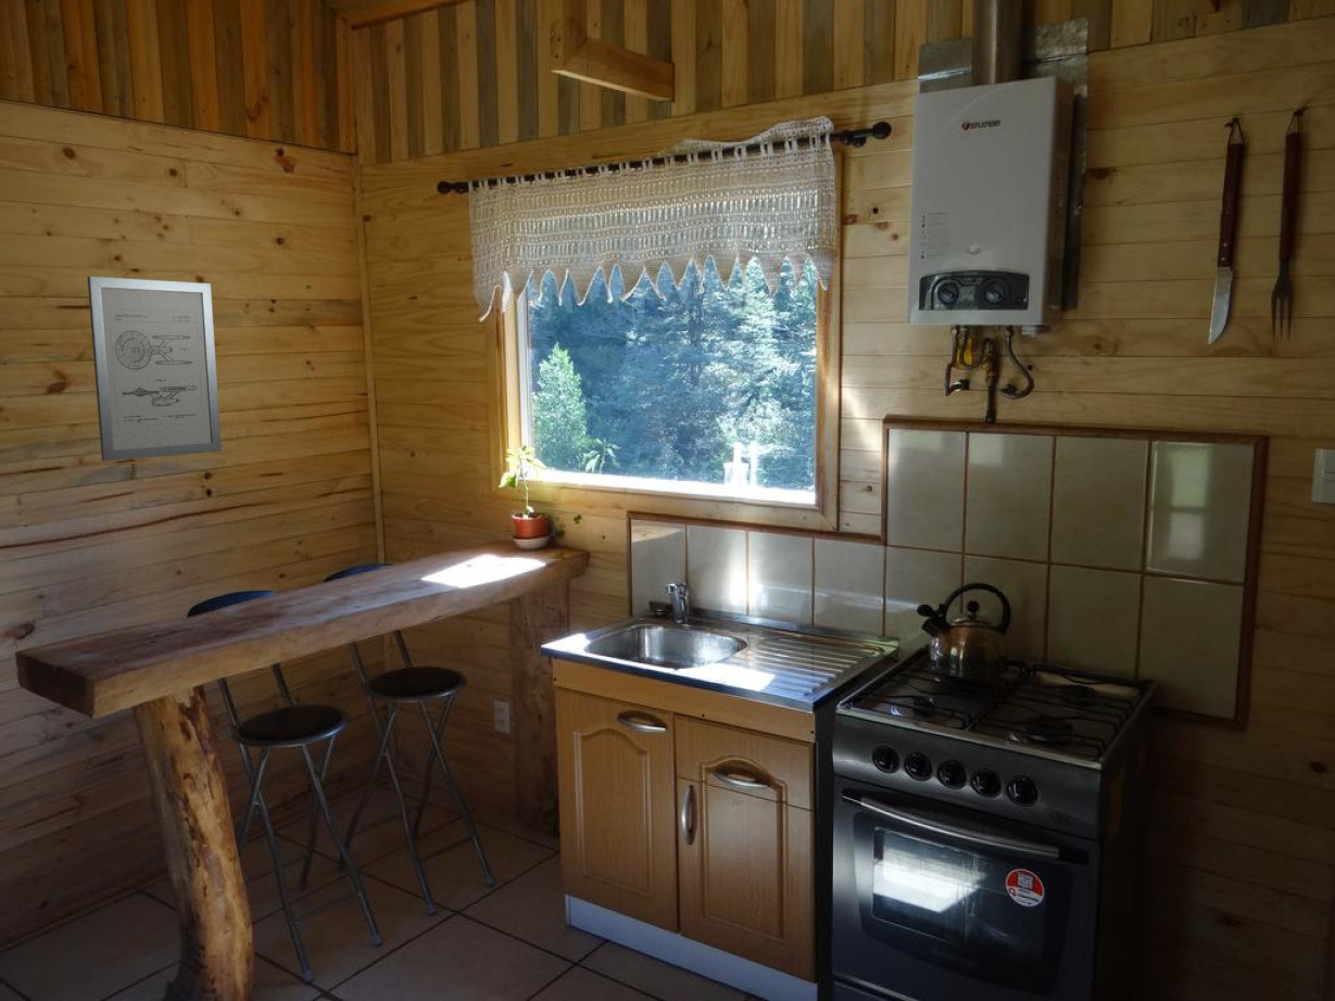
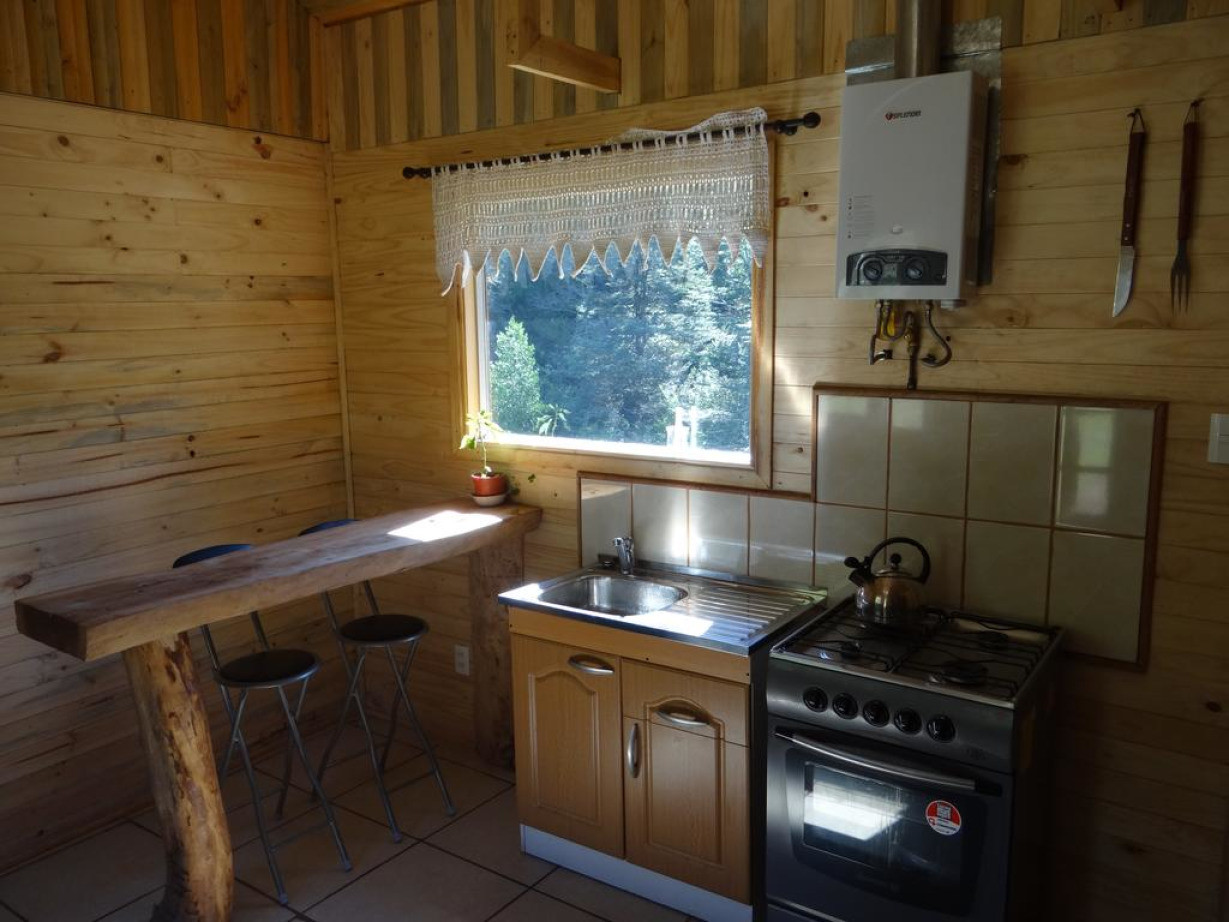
- wall art (158, 368)
